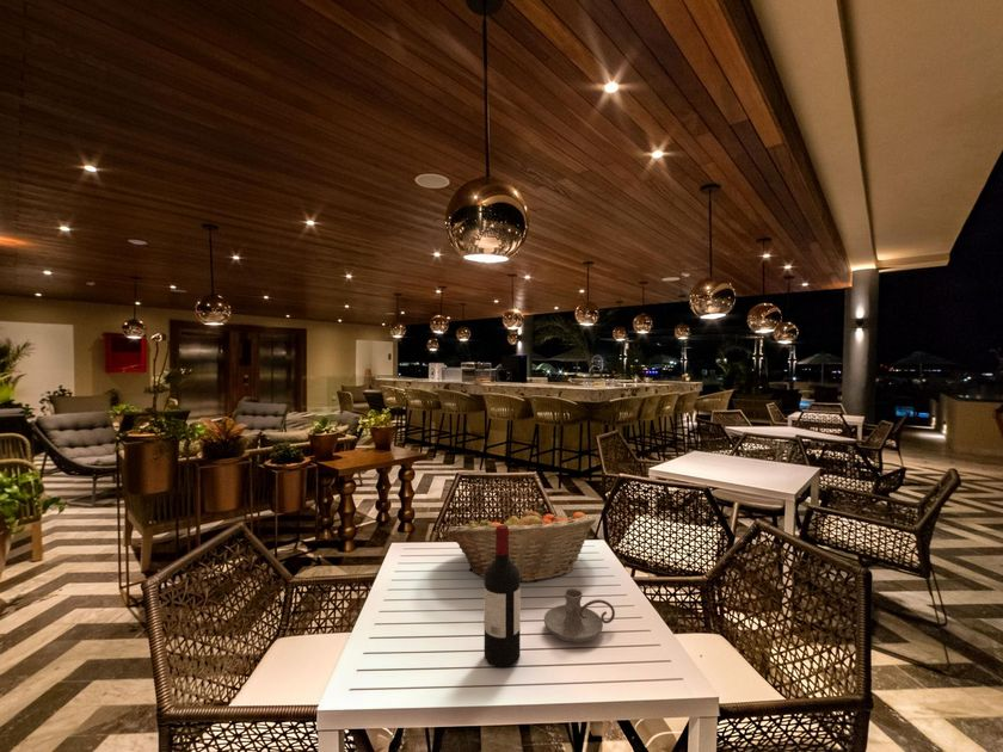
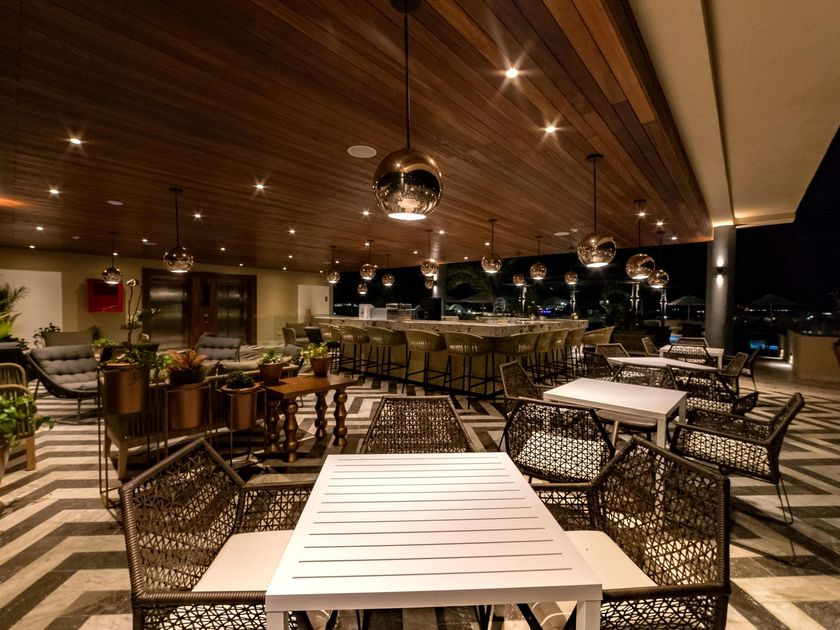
- wine bottle (502, 592)
- fruit basket (522, 536)
- candle holder (579, 611)
